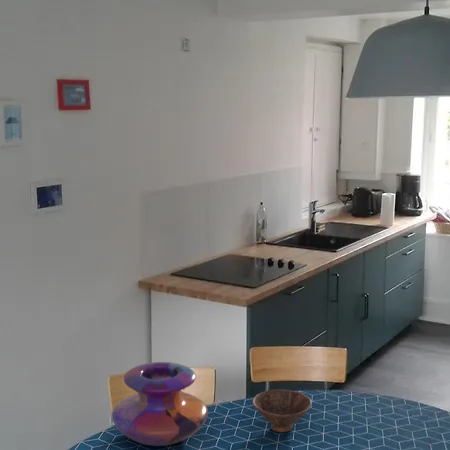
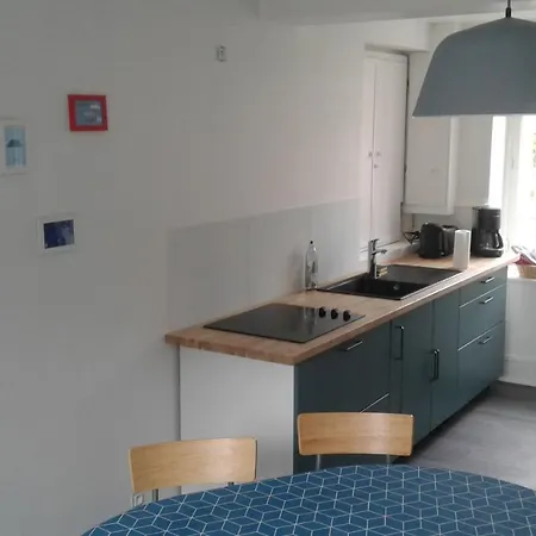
- bowl (281, 414)
- decorative vase (160, 404)
